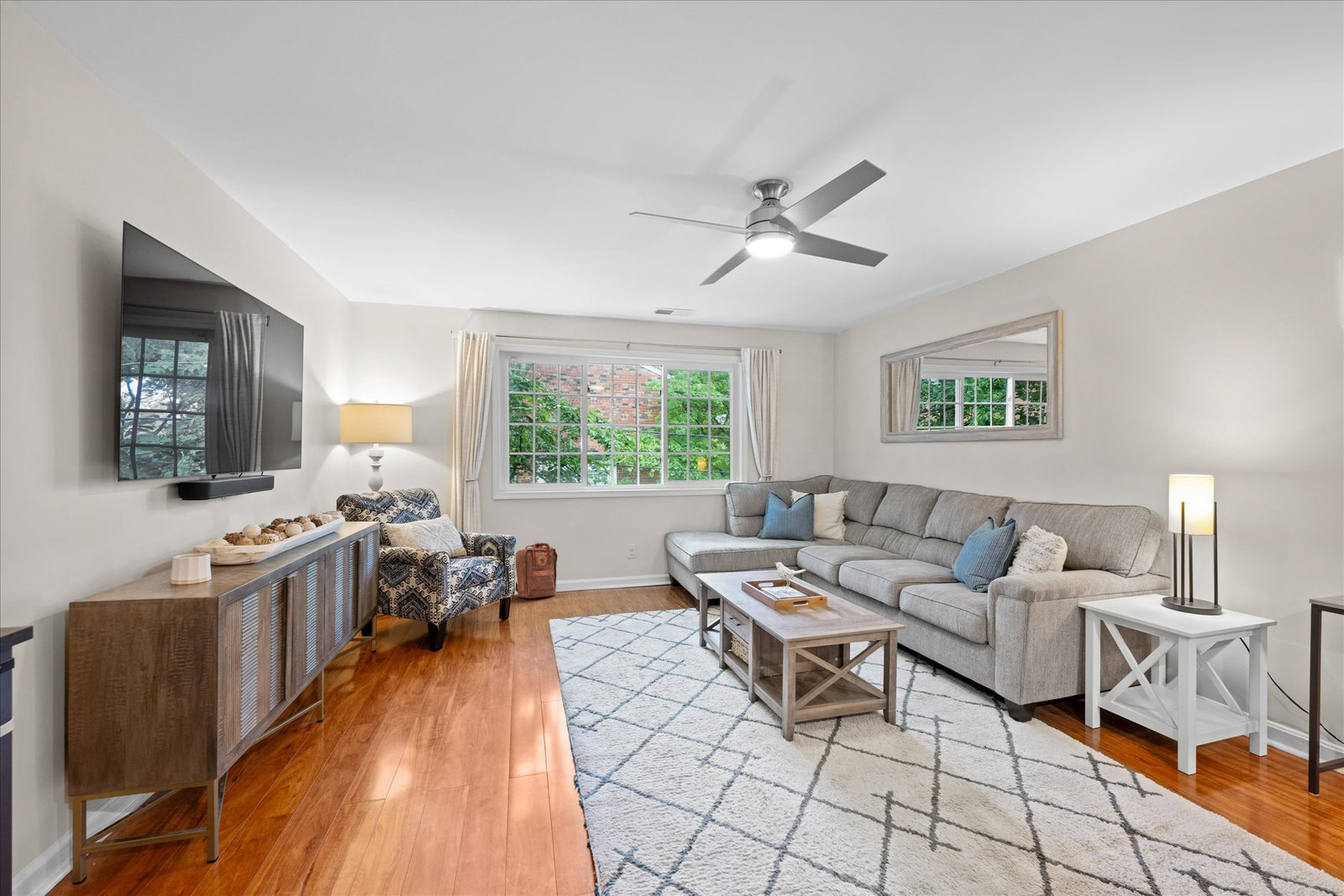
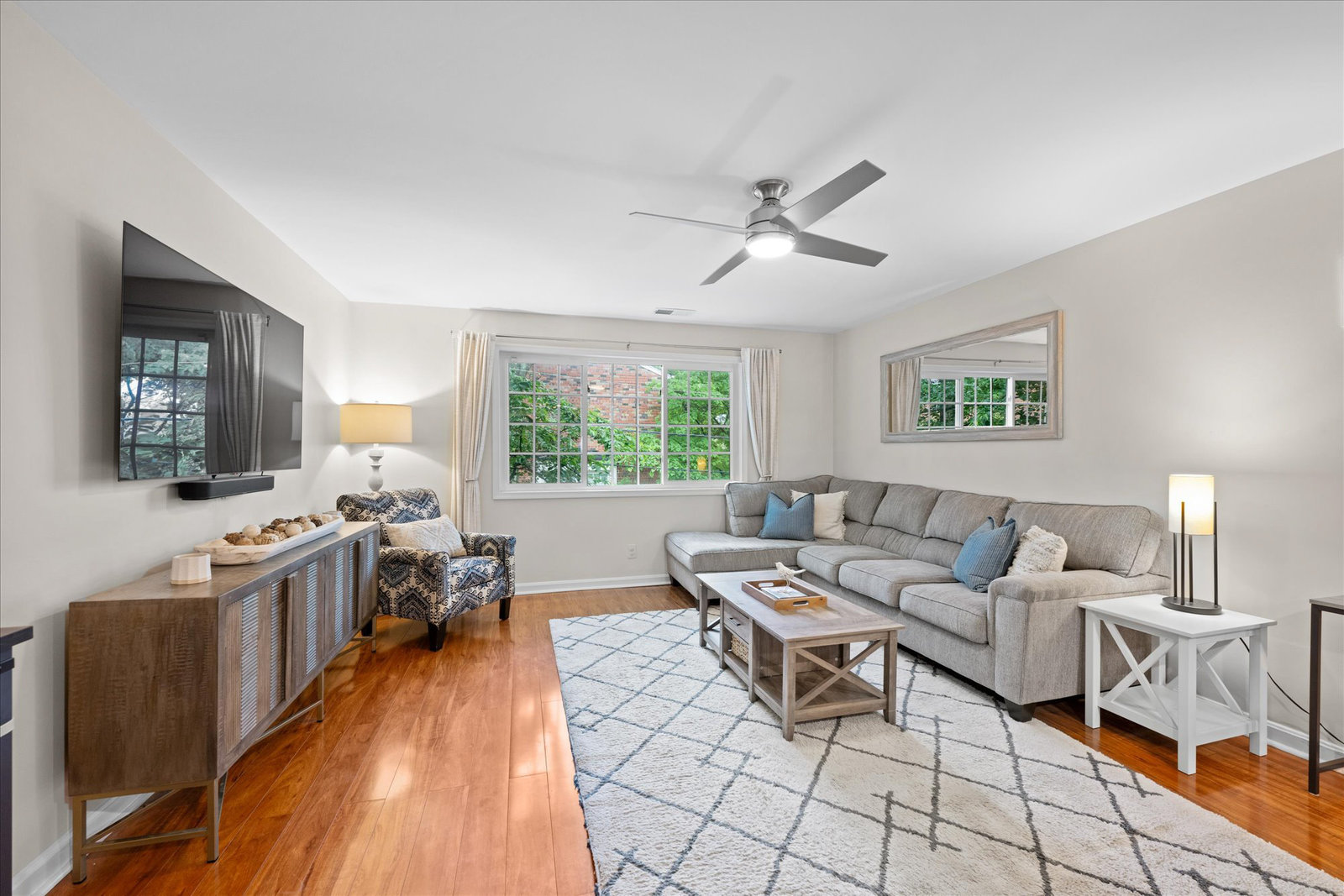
- backpack (536, 569)
